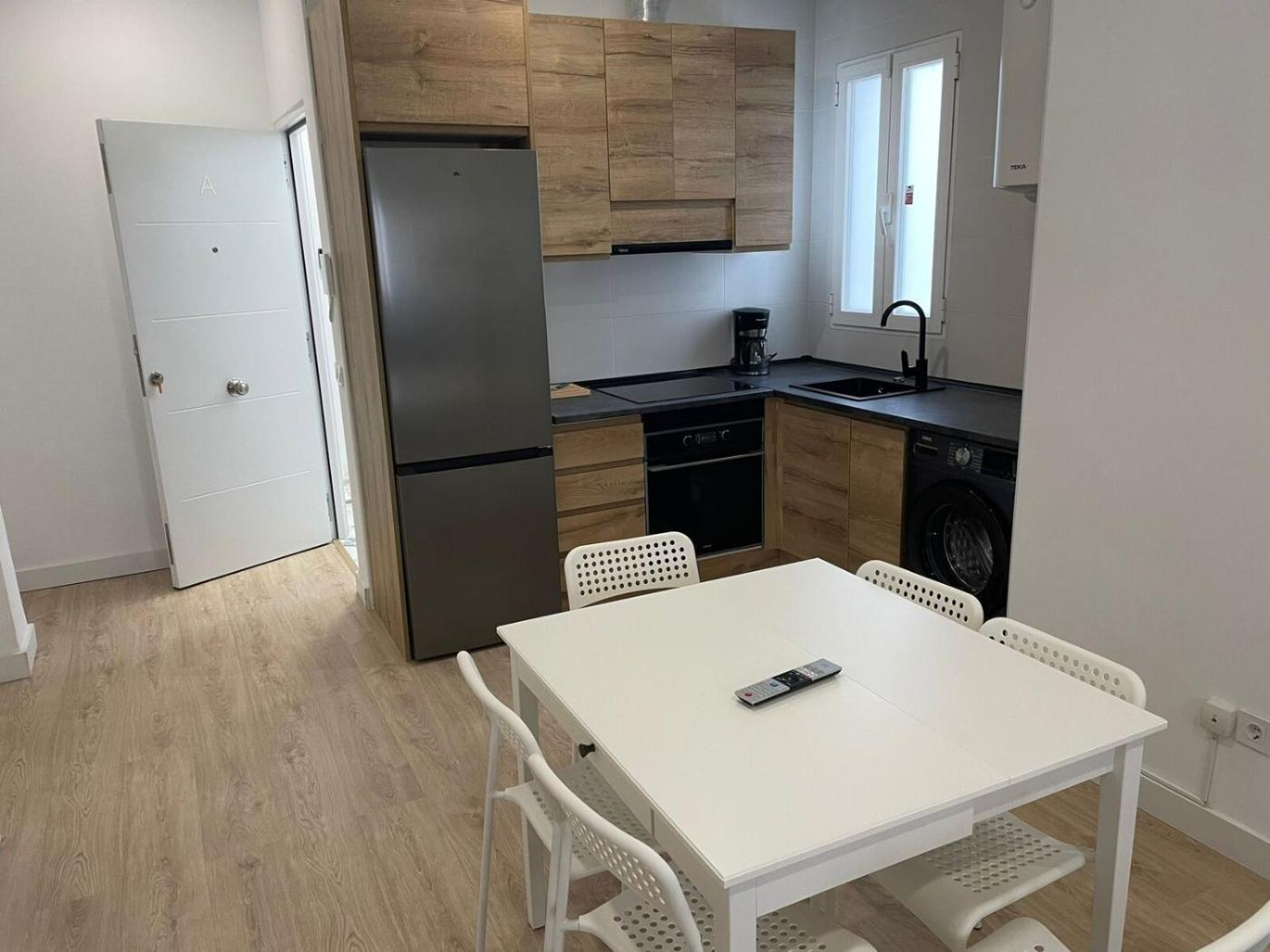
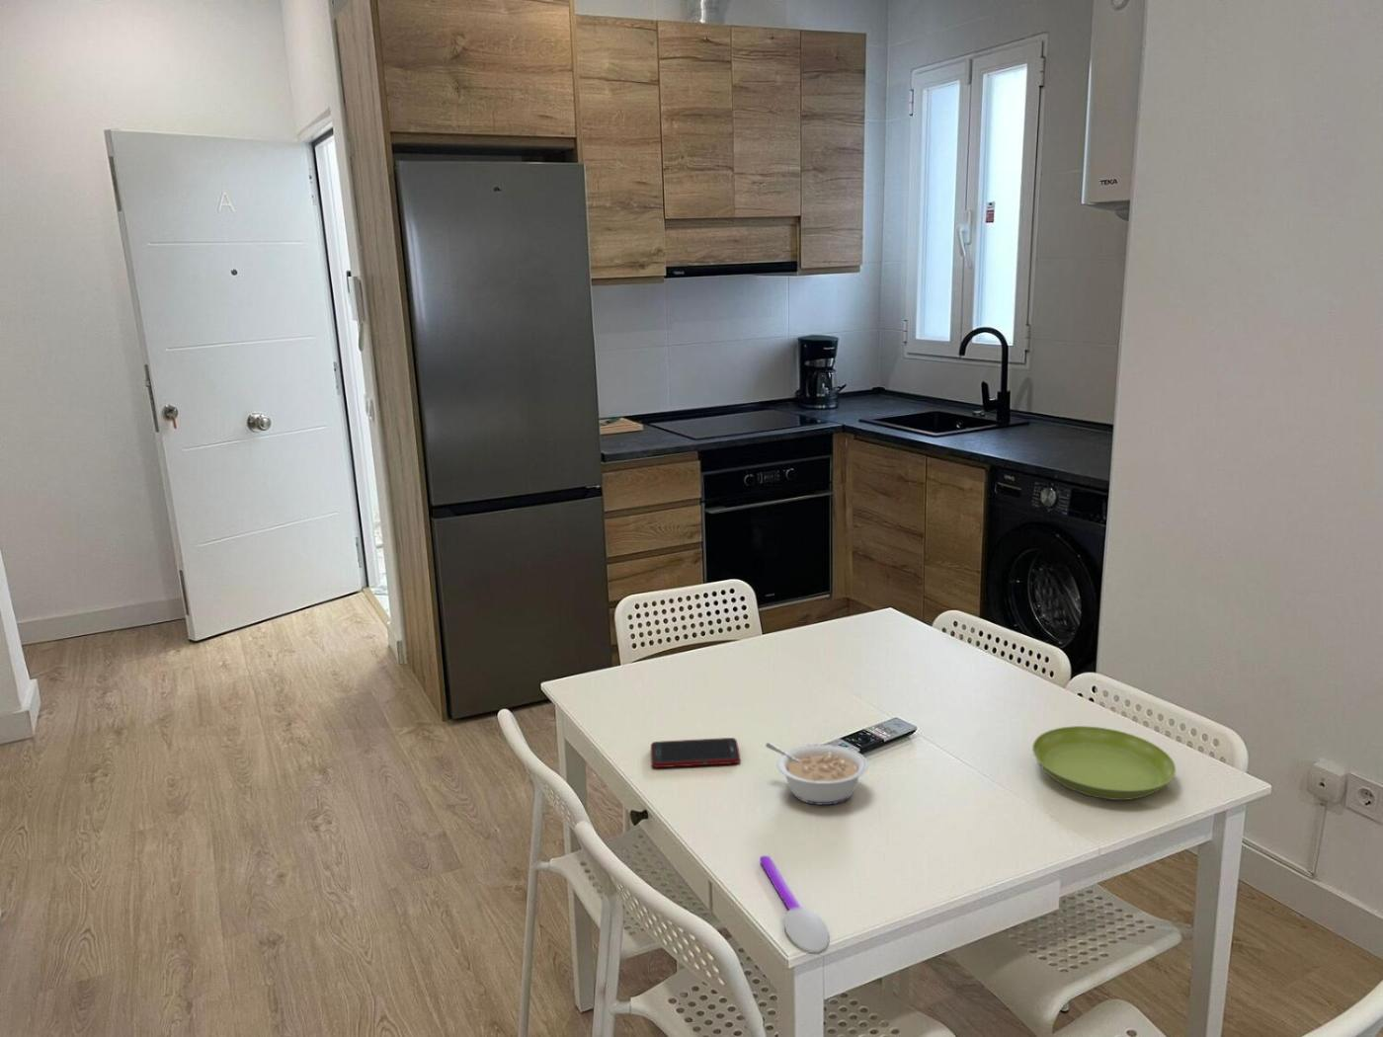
+ spoon (788, 899)
+ cell phone (695, 753)
+ legume (818, 774)
+ saucer (1101, 765)
